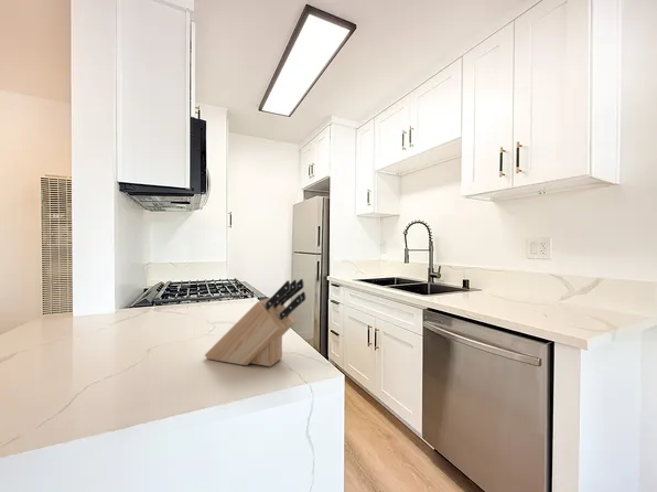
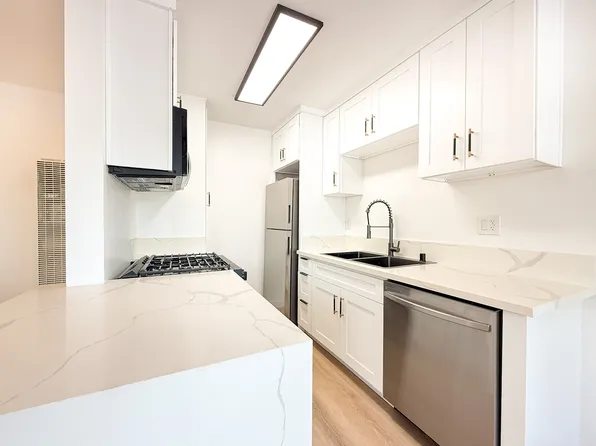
- knife block (257, 318)
